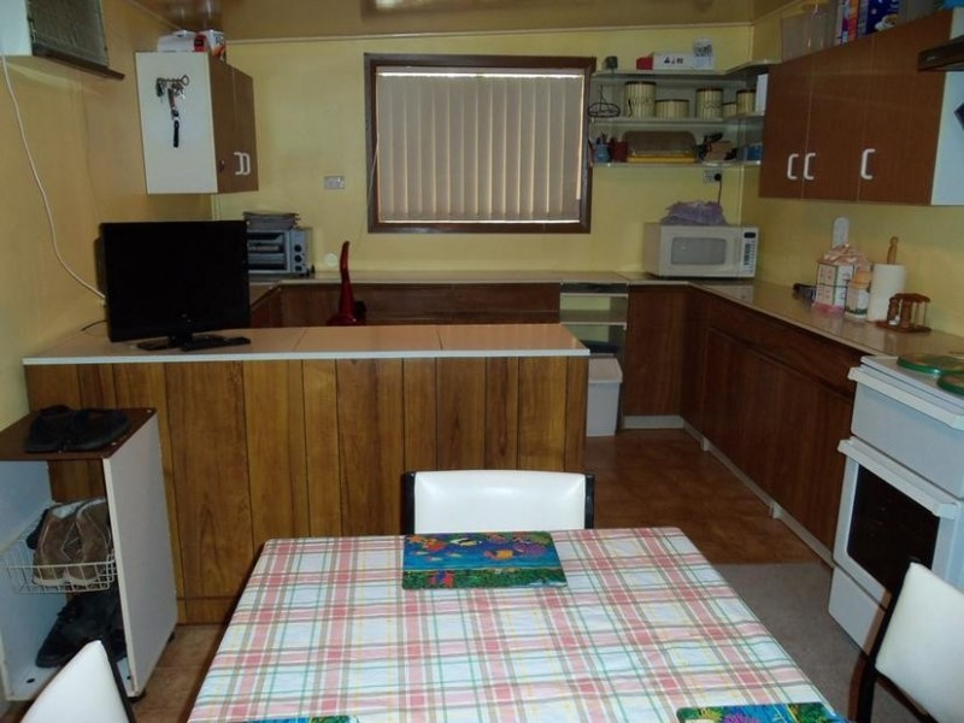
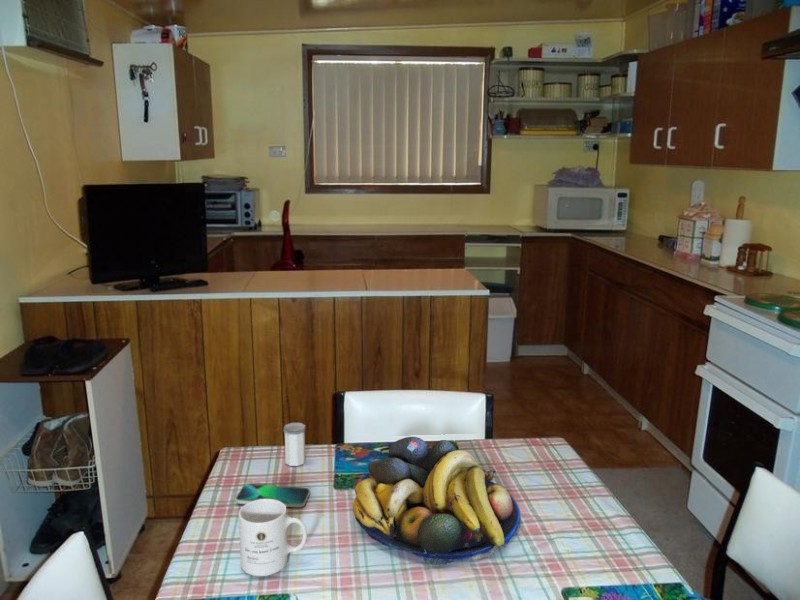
+ fruit bowl (438, 482)
+ smartphone (273, 495)
+ salt shaker (295, 444)
+ mug (273, 536)
